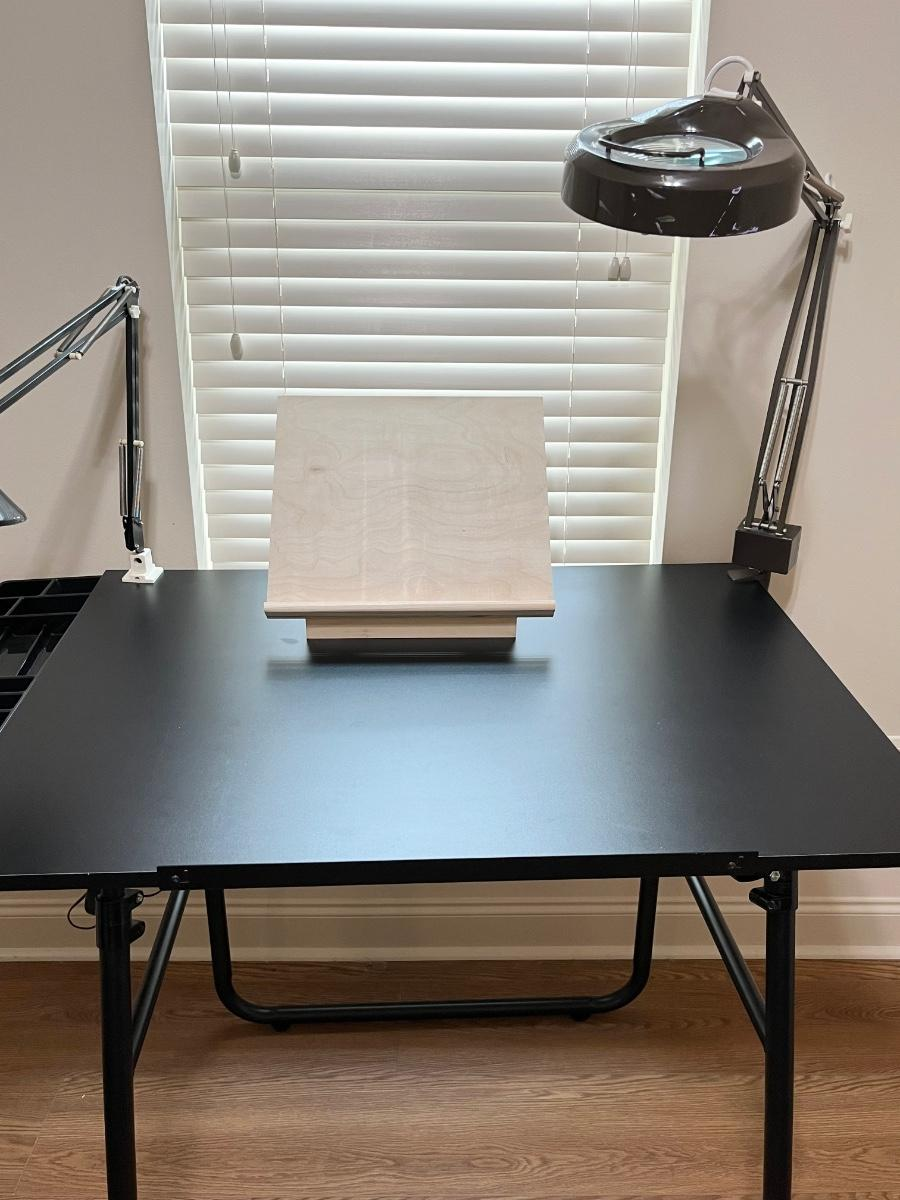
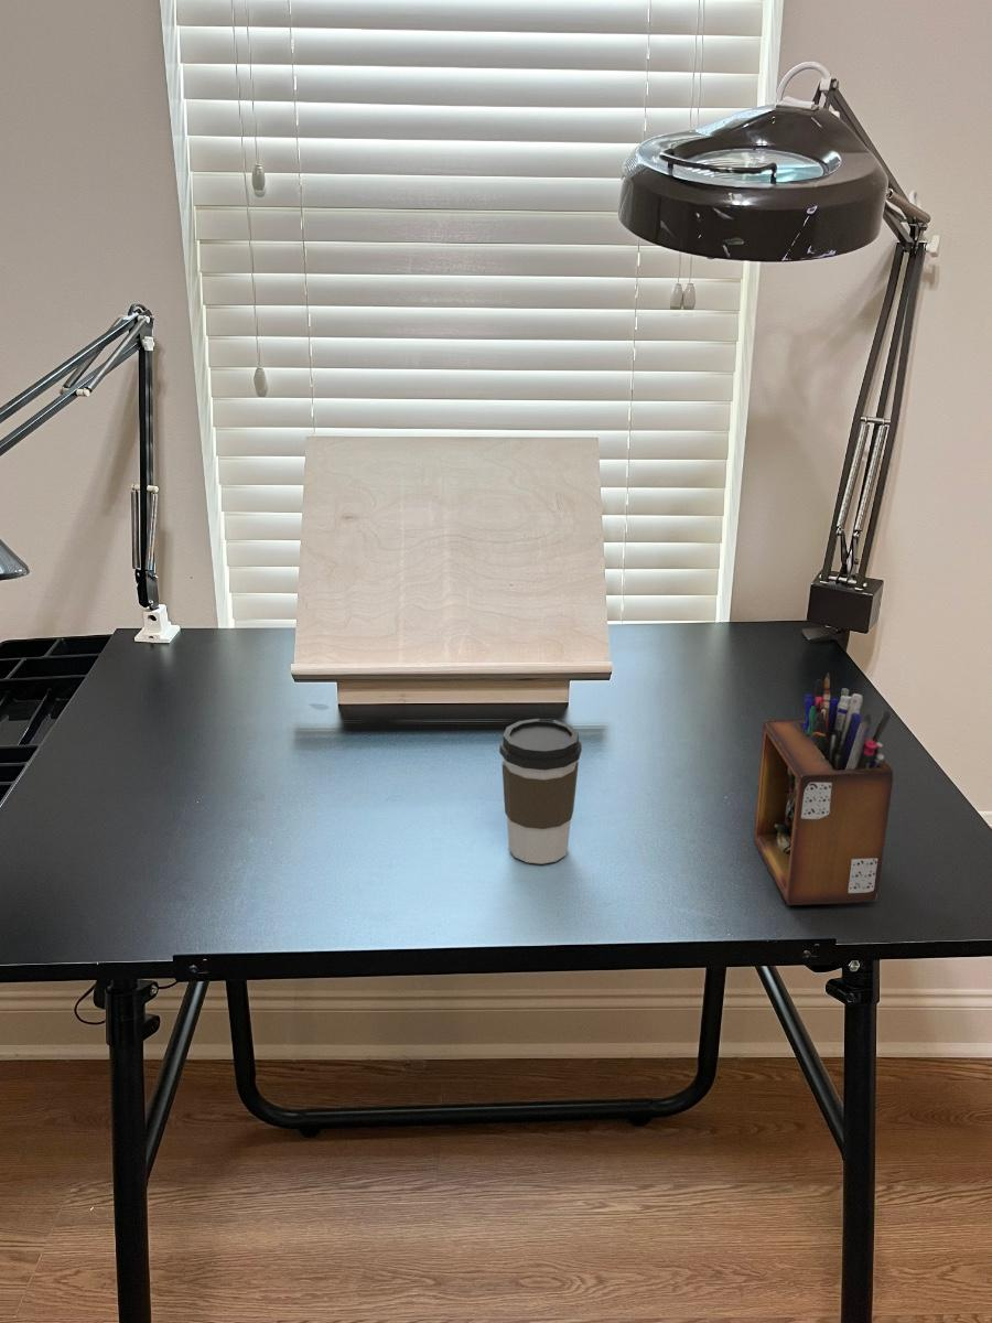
+ desk organizer (821, 784)
+ coffee cup (539, 792)
